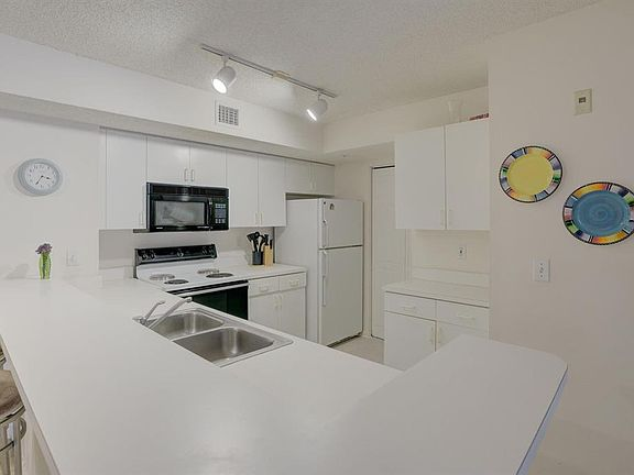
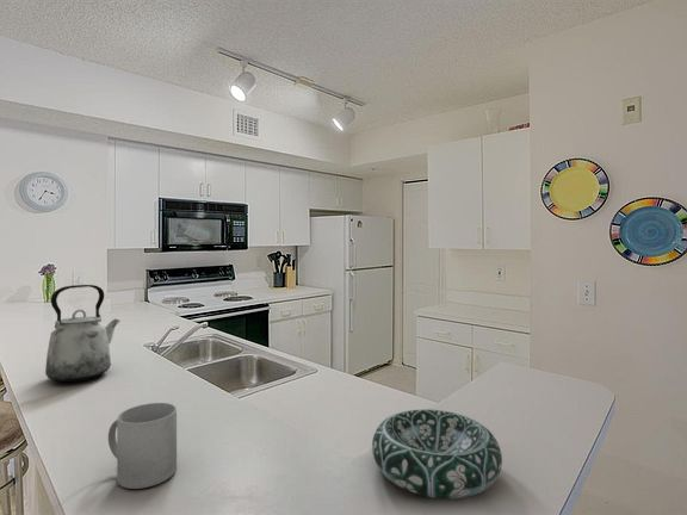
+ mug (138, 441)
+ decorative bowl (434, 448)
+ kettle (88, 329)
